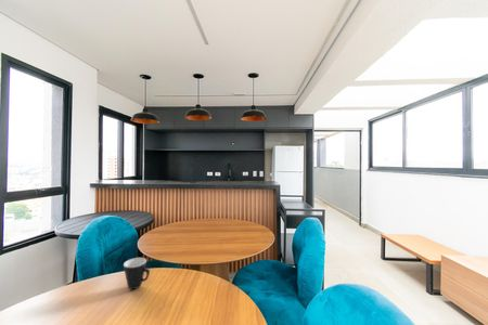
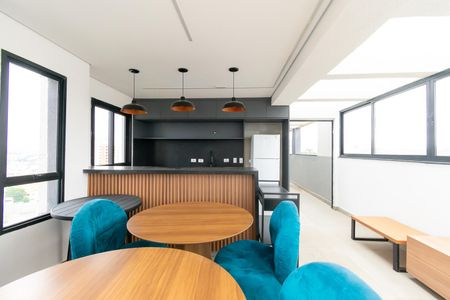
- mug (137, 274)
